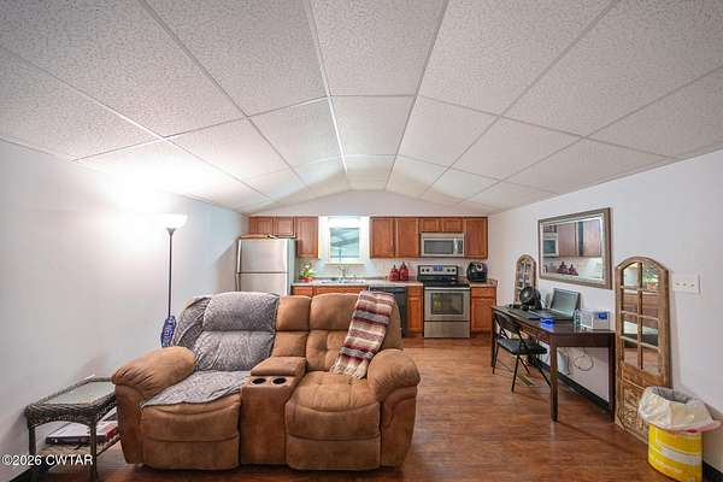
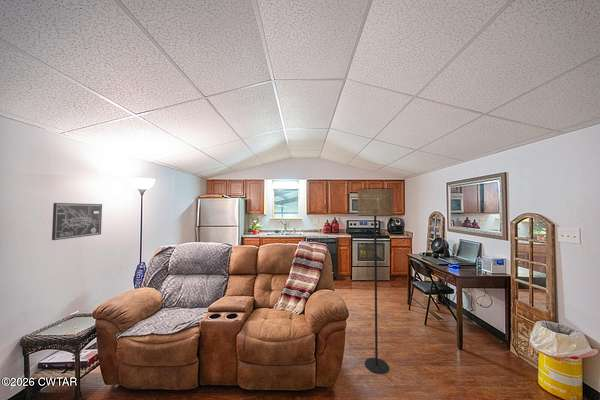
+ floor lamp (375, 276)
+ wall art (79, 220)
